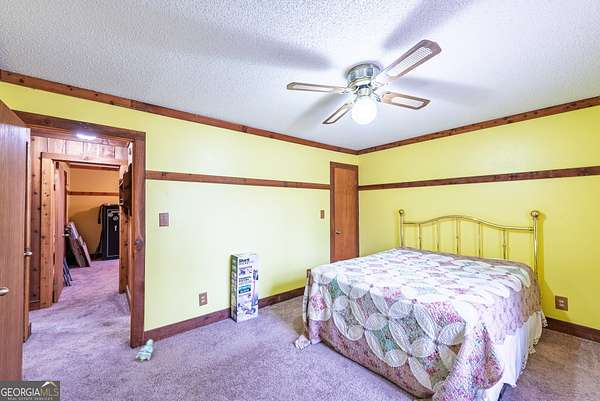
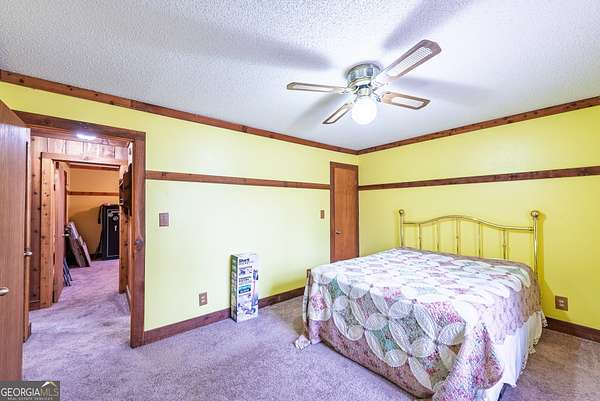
- plush toy (145, 349)
